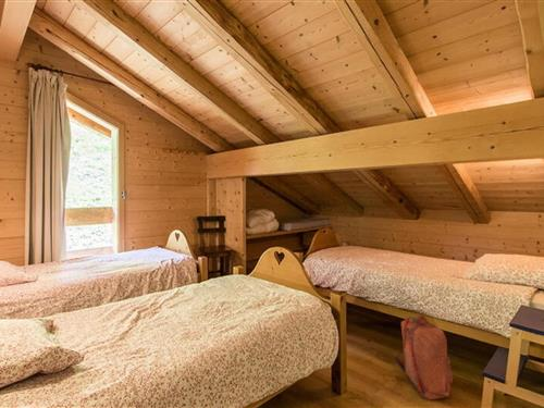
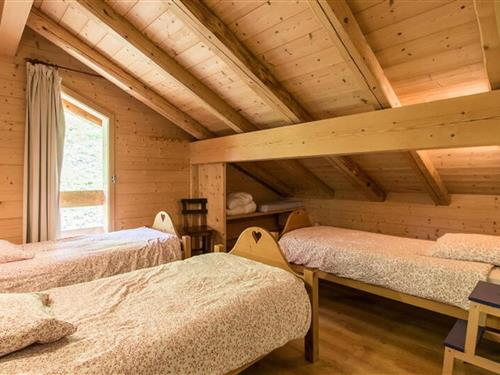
- backpack (421, 353)
